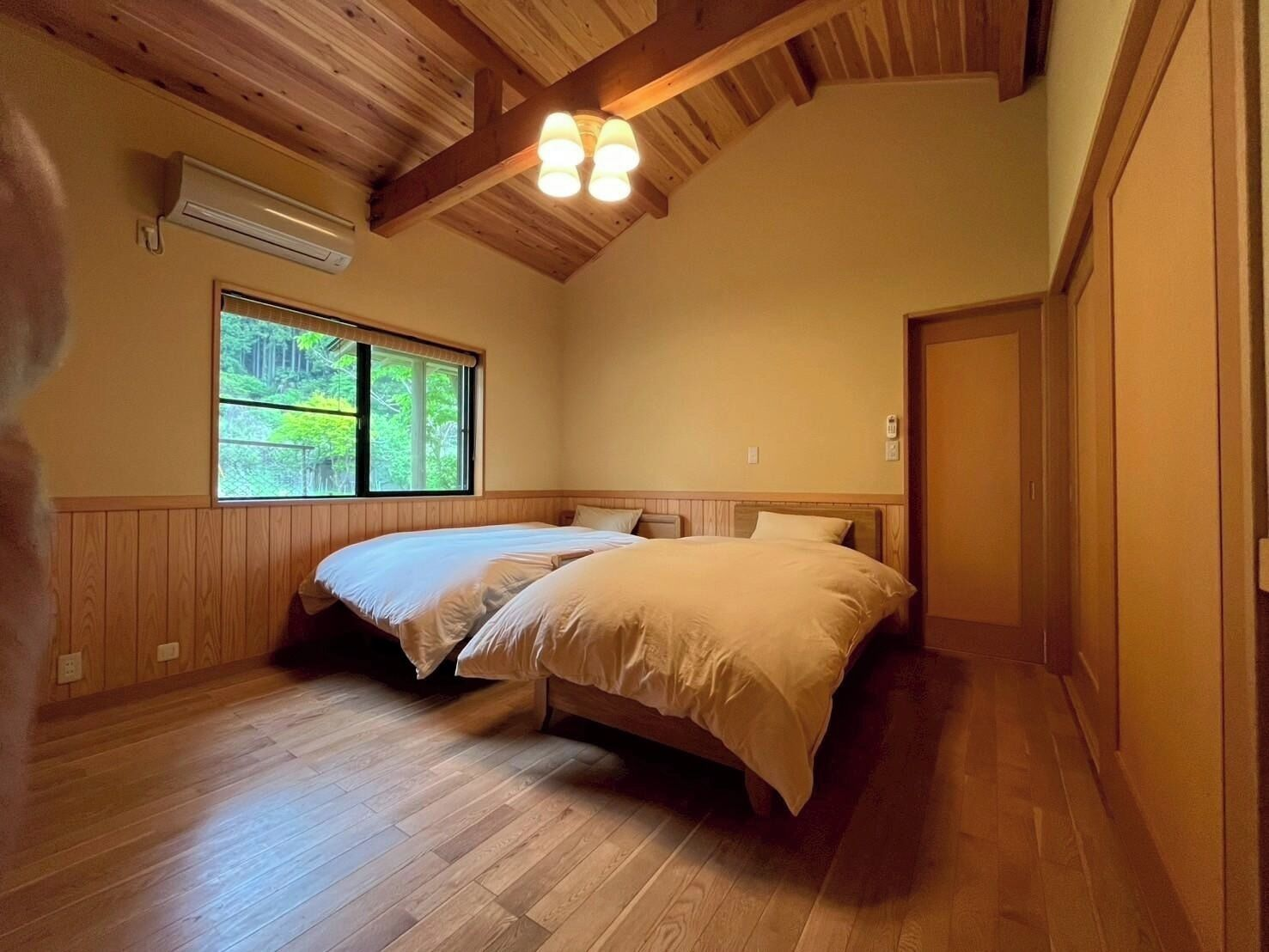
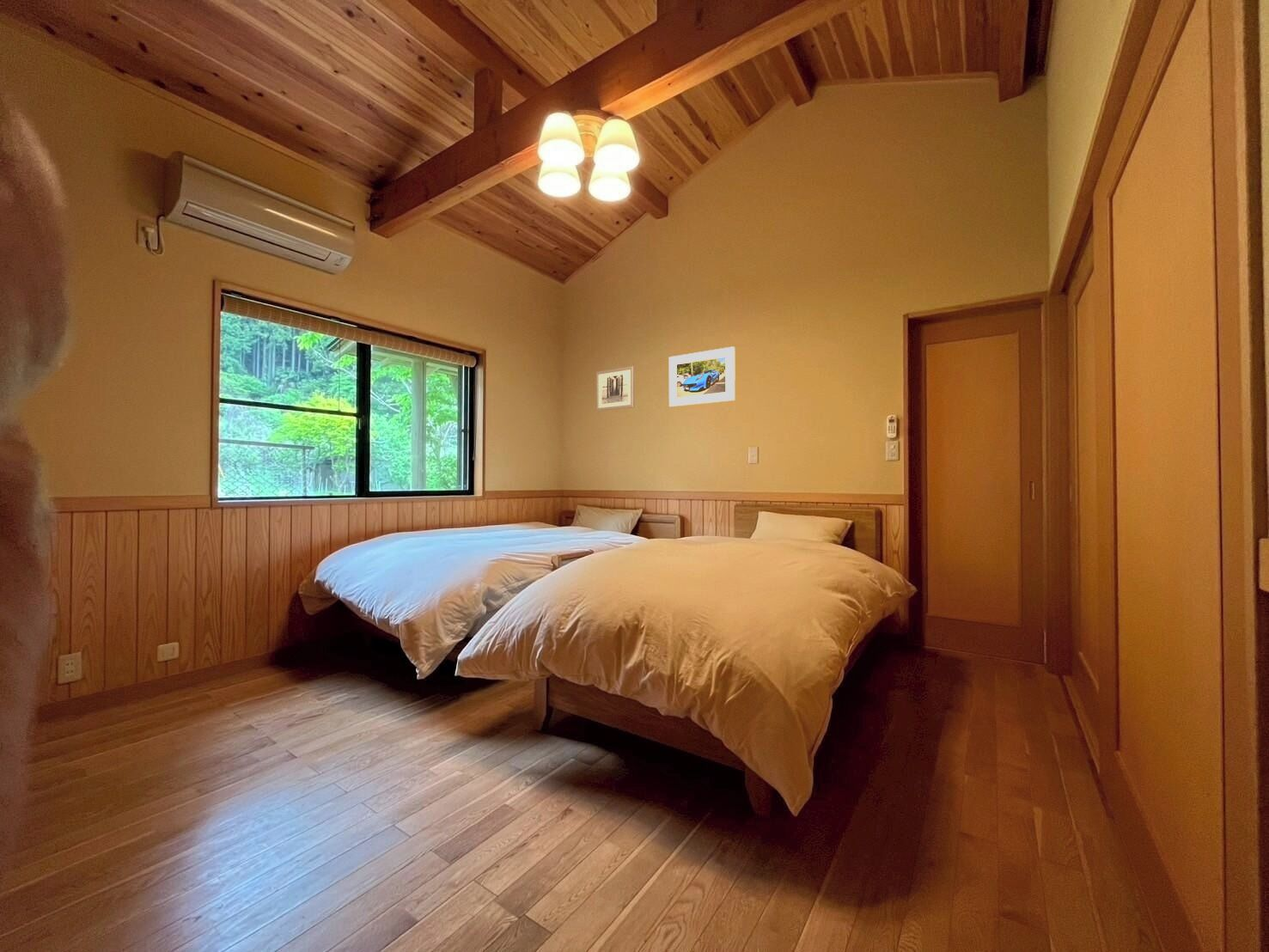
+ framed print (700, 377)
+ wall art (614, 389)
